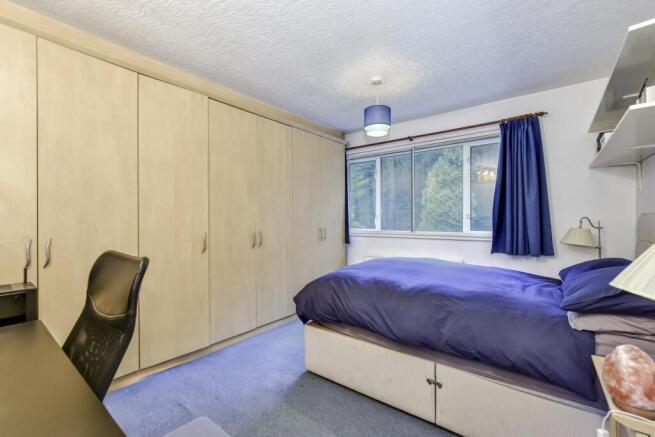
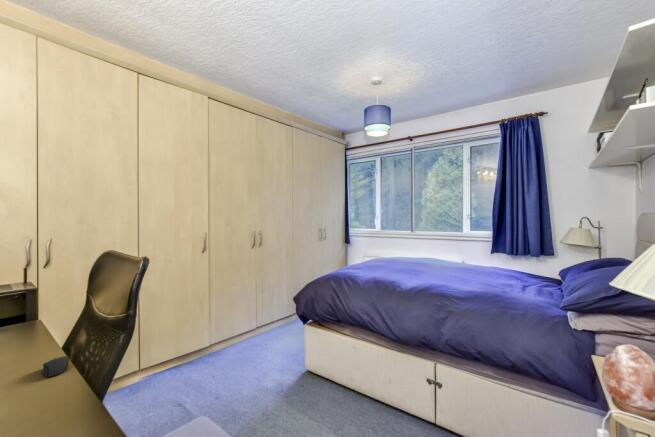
+ mouse (55, 364)
